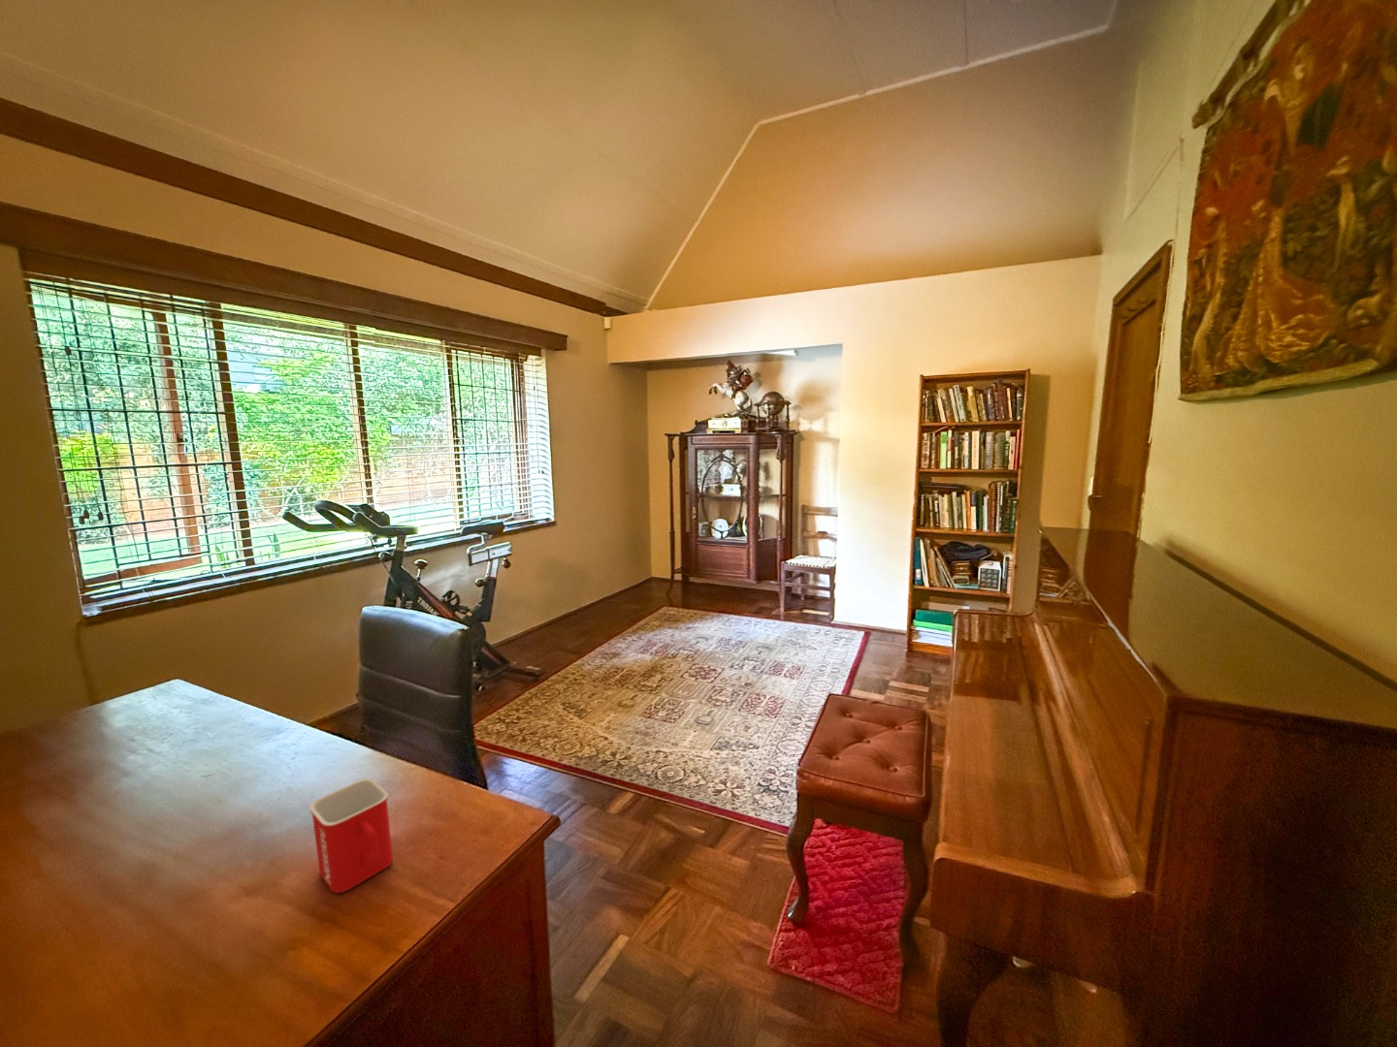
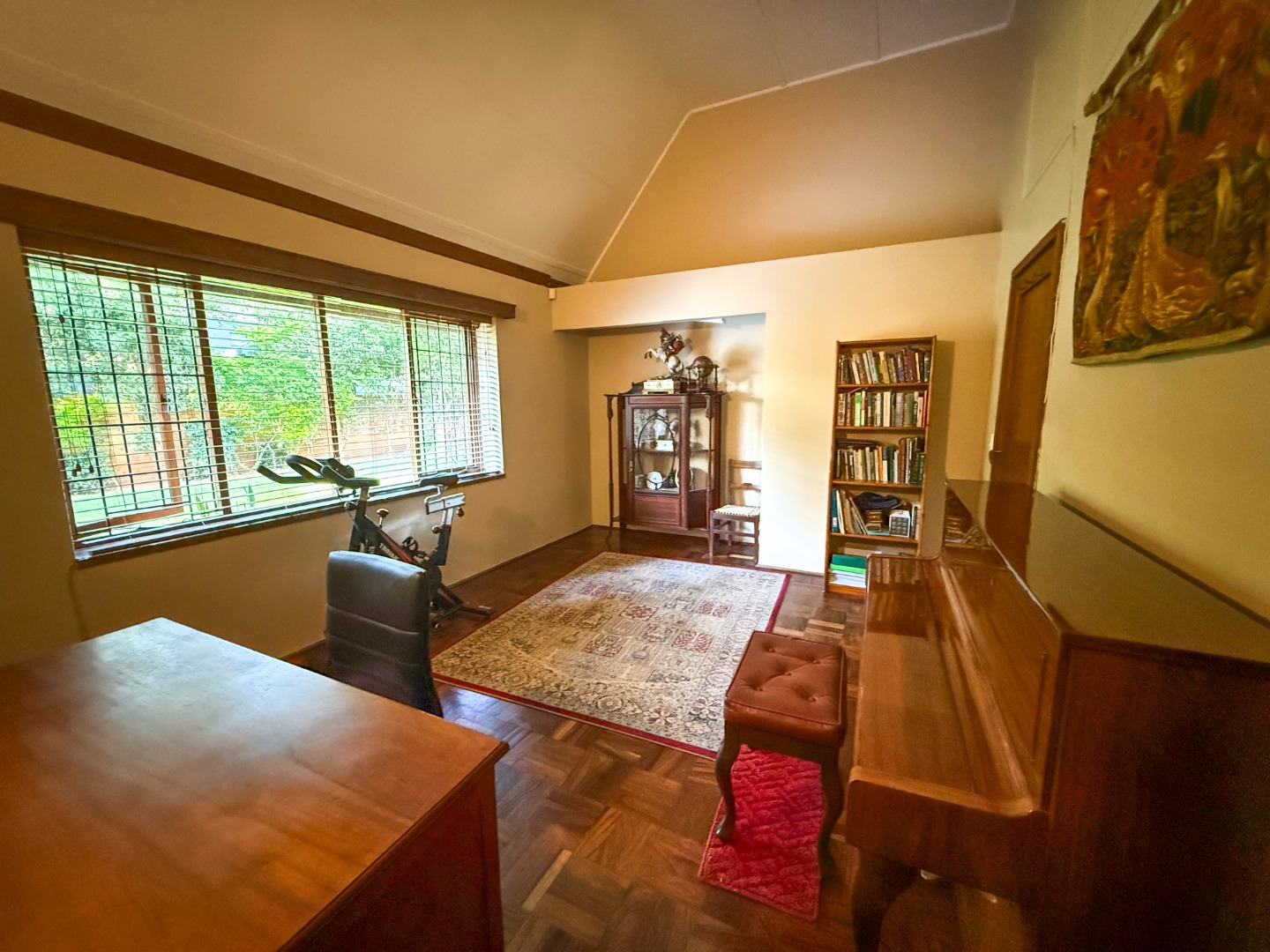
- mug (358, 839)
